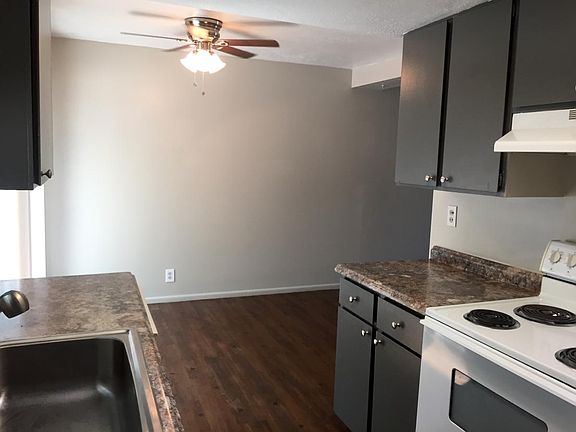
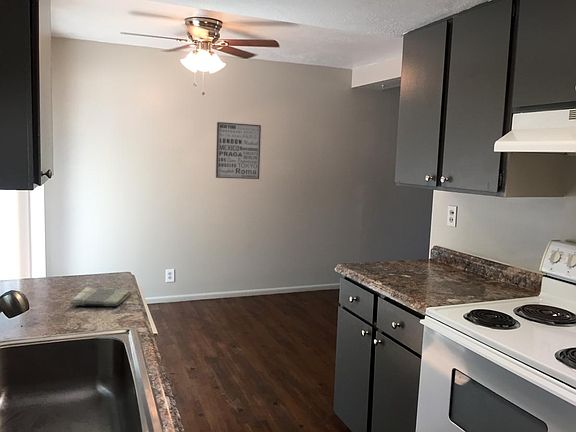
+ wall art (238, 151)
+ dish towel (102, 295)
